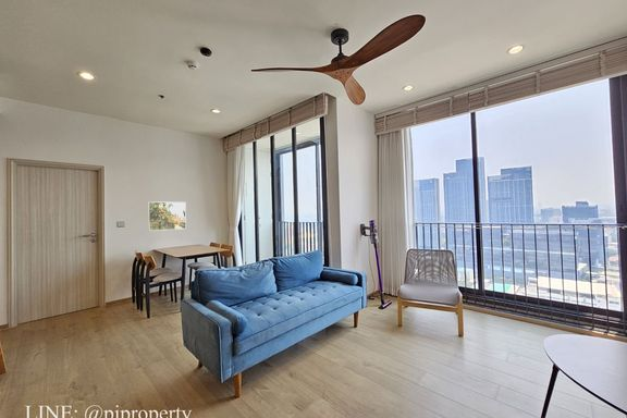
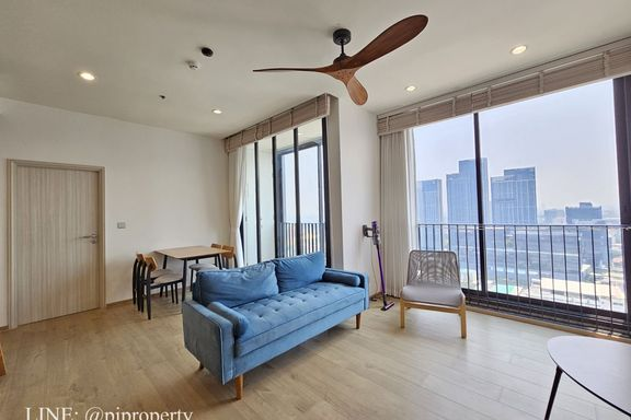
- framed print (168, 216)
